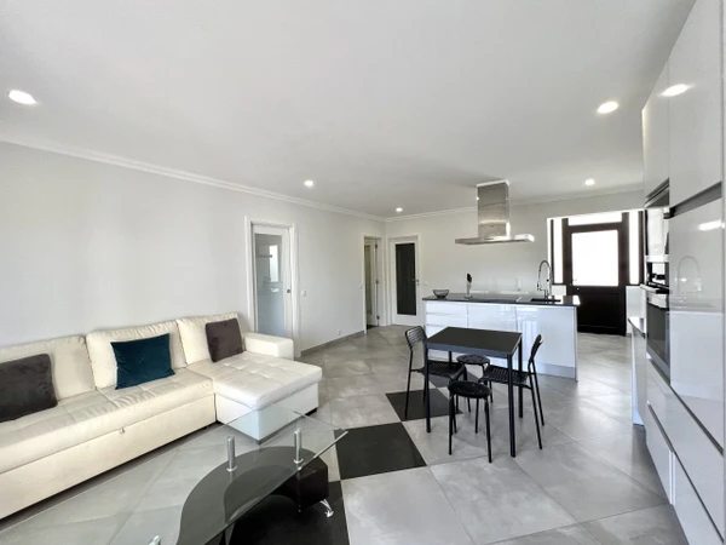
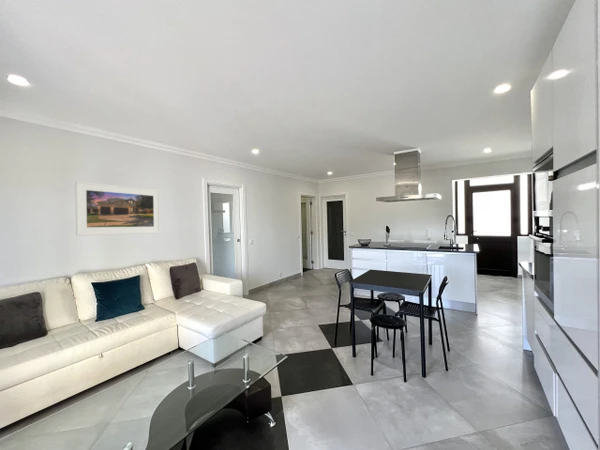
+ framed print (123, 210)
